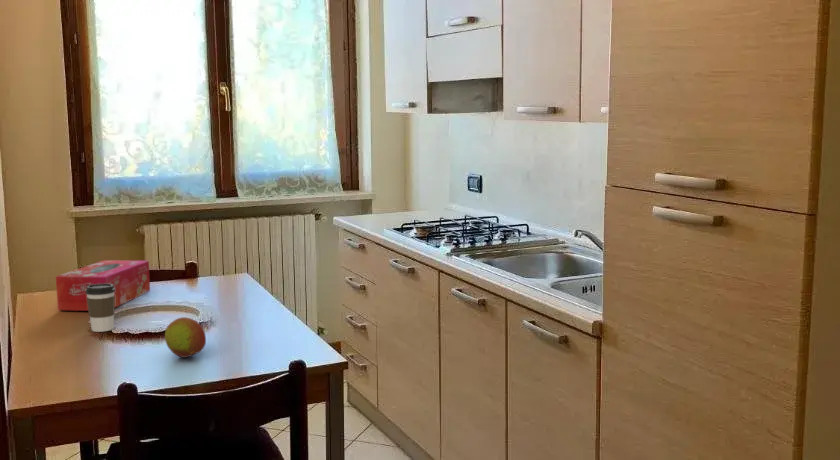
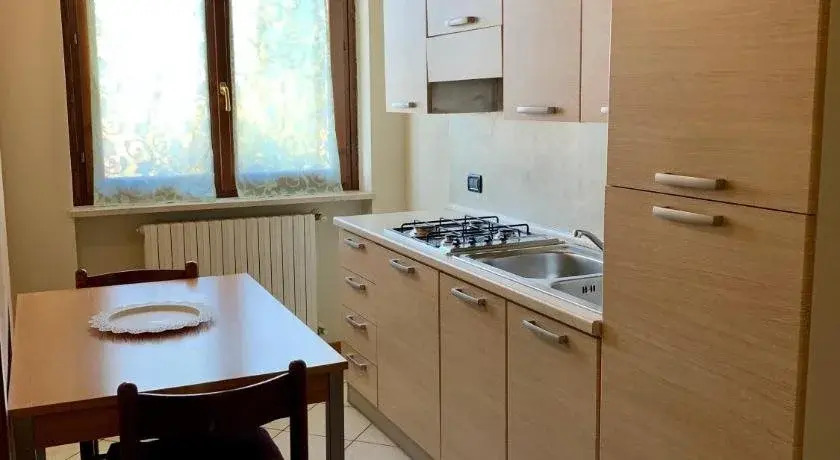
- coffee cup (101, 307)
- fruit (185, 337)
- tissue box (105, 282)
